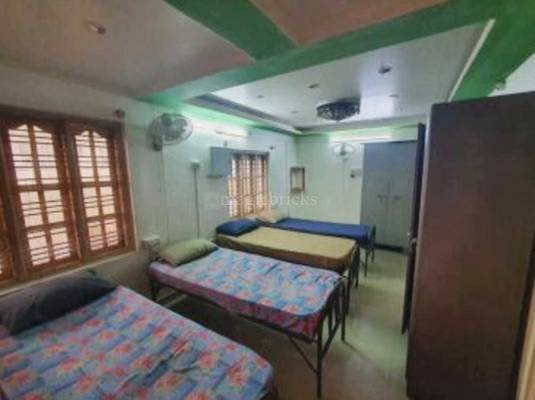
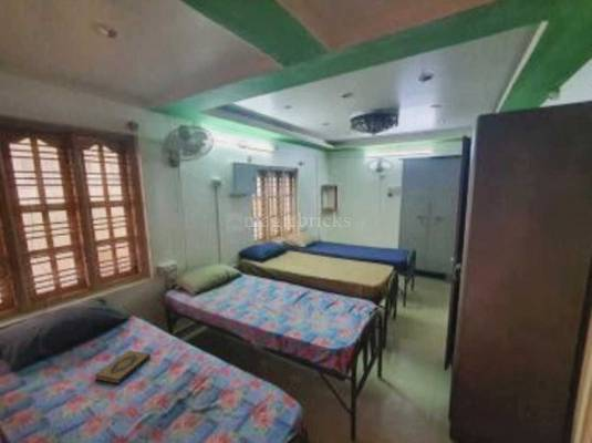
+ hardback book (124, 365)
